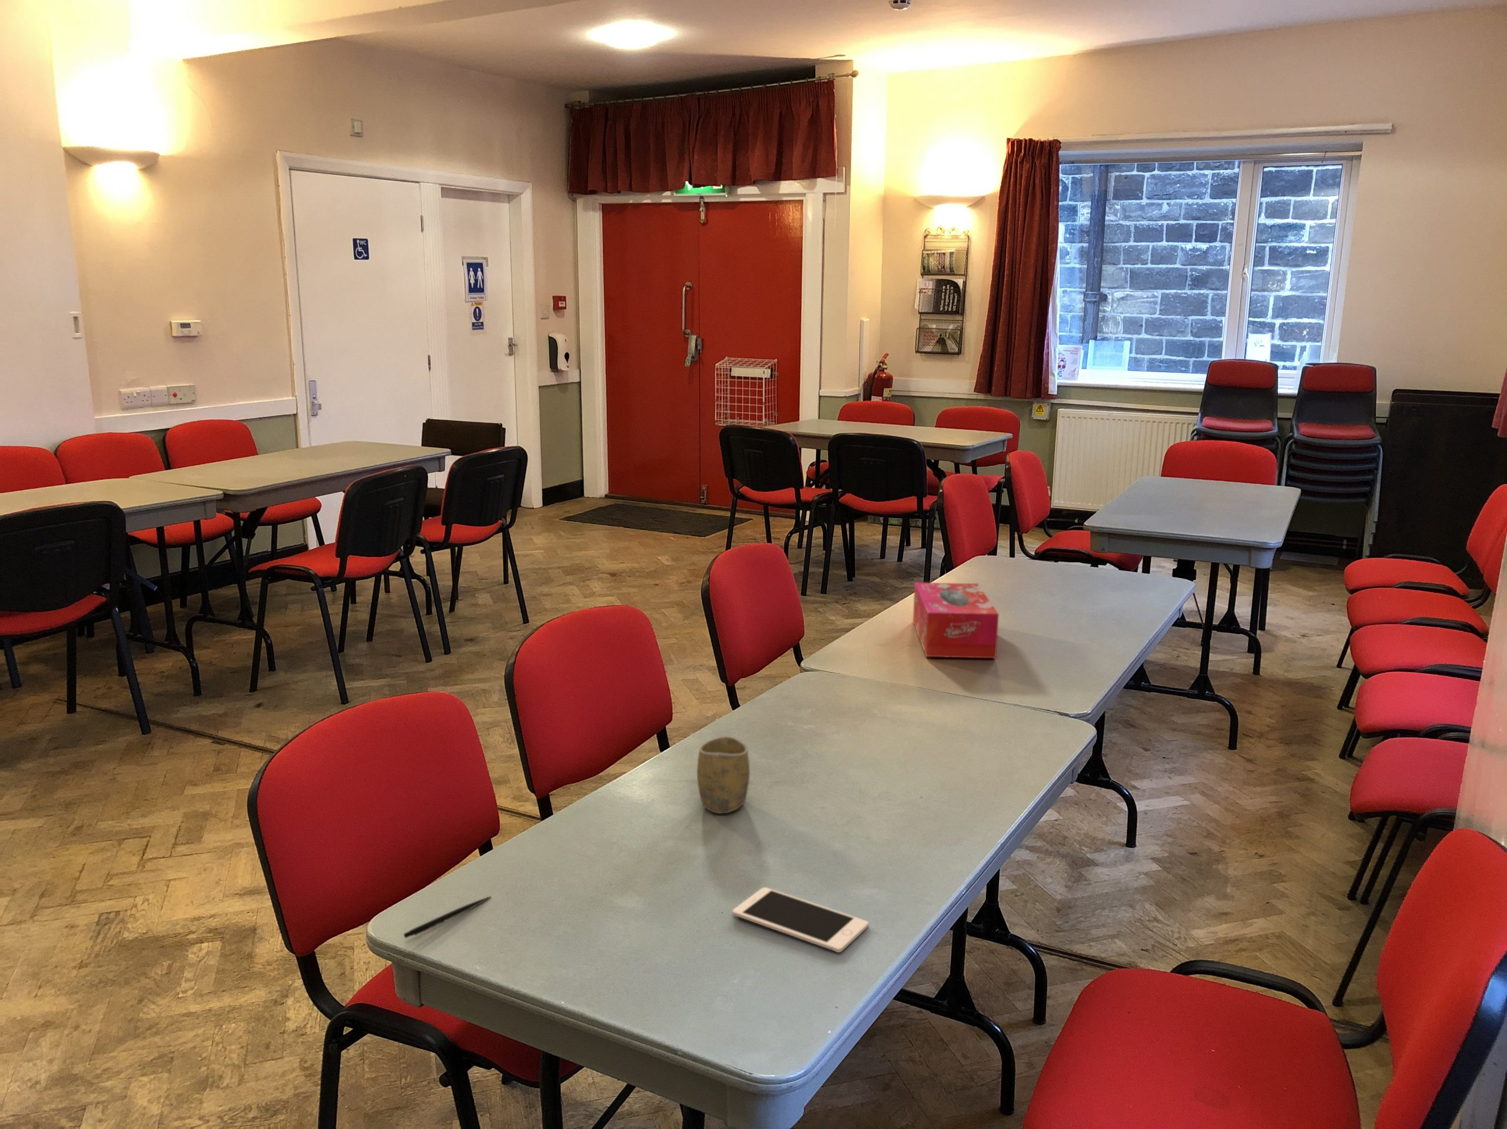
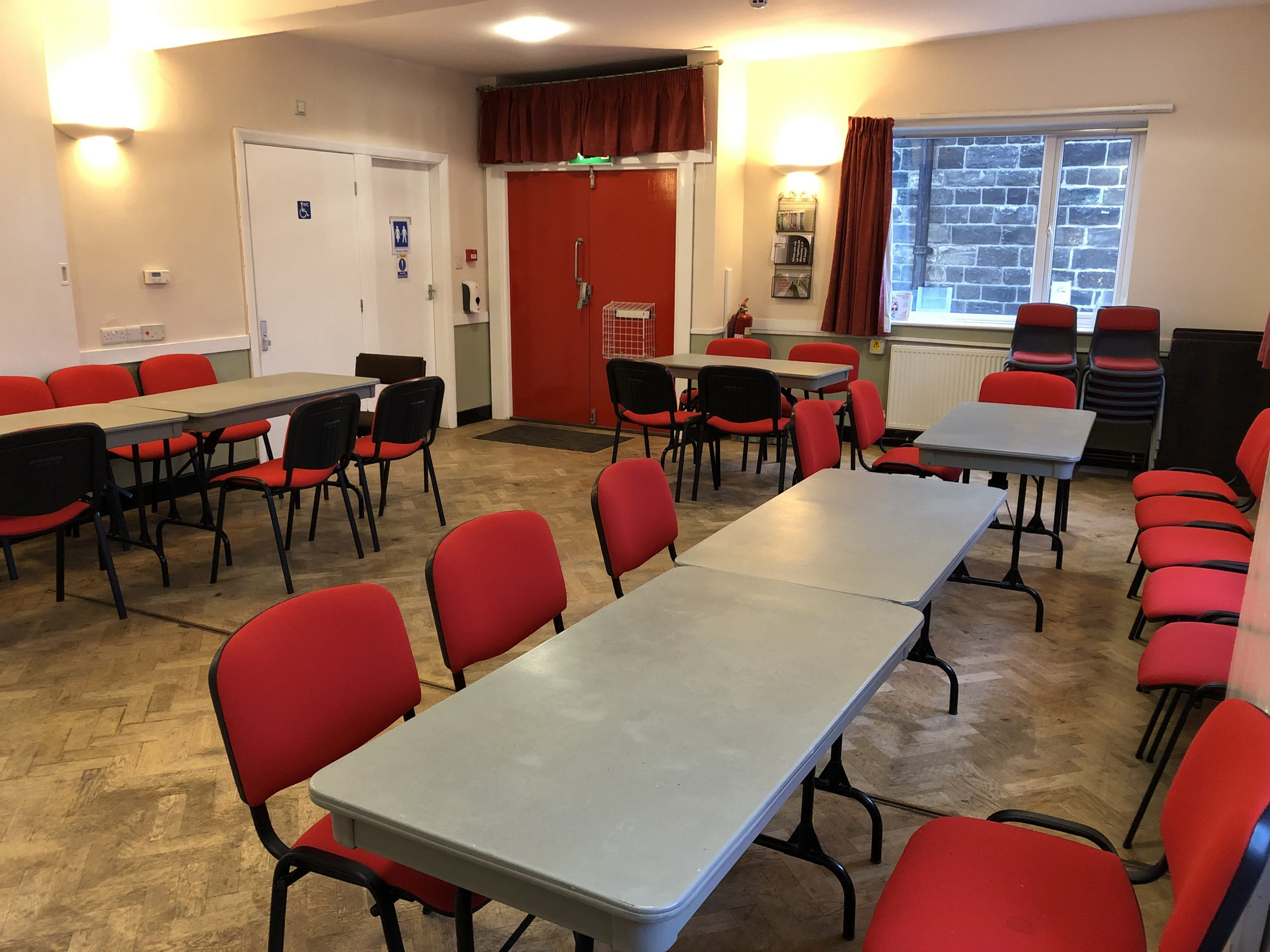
- cup (723, 774)
- pen (451, 914)
- tissue box (953, 618)
- cell phone (800, 918)
